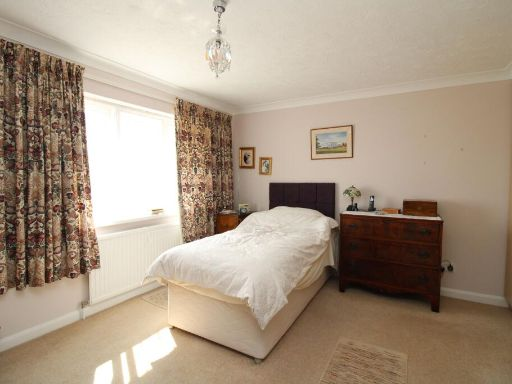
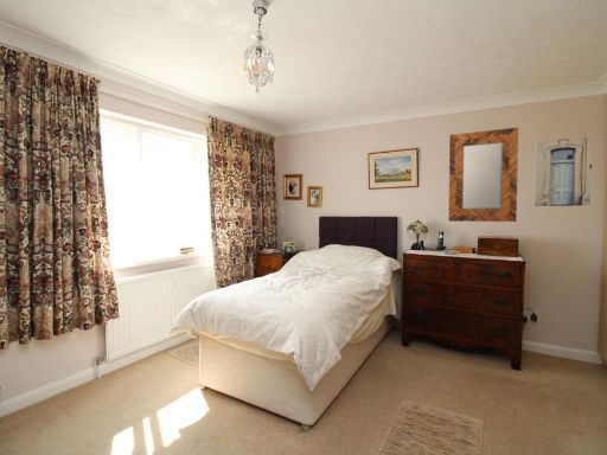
+ wall art (562, 173)
+ home mirror (481, 177)
